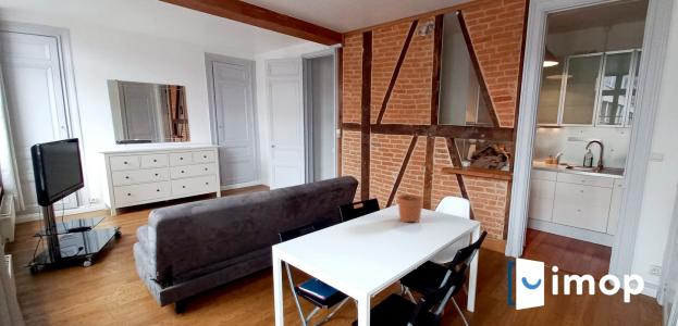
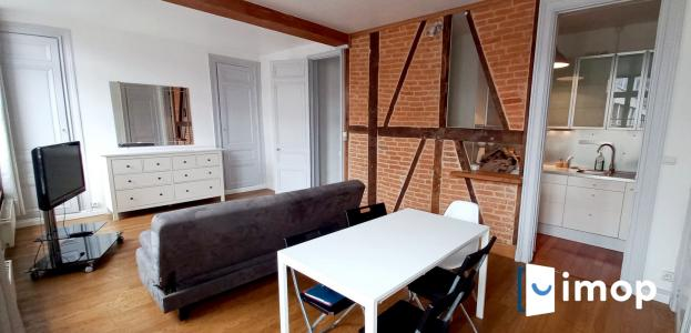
- plant pot (410, 202)
